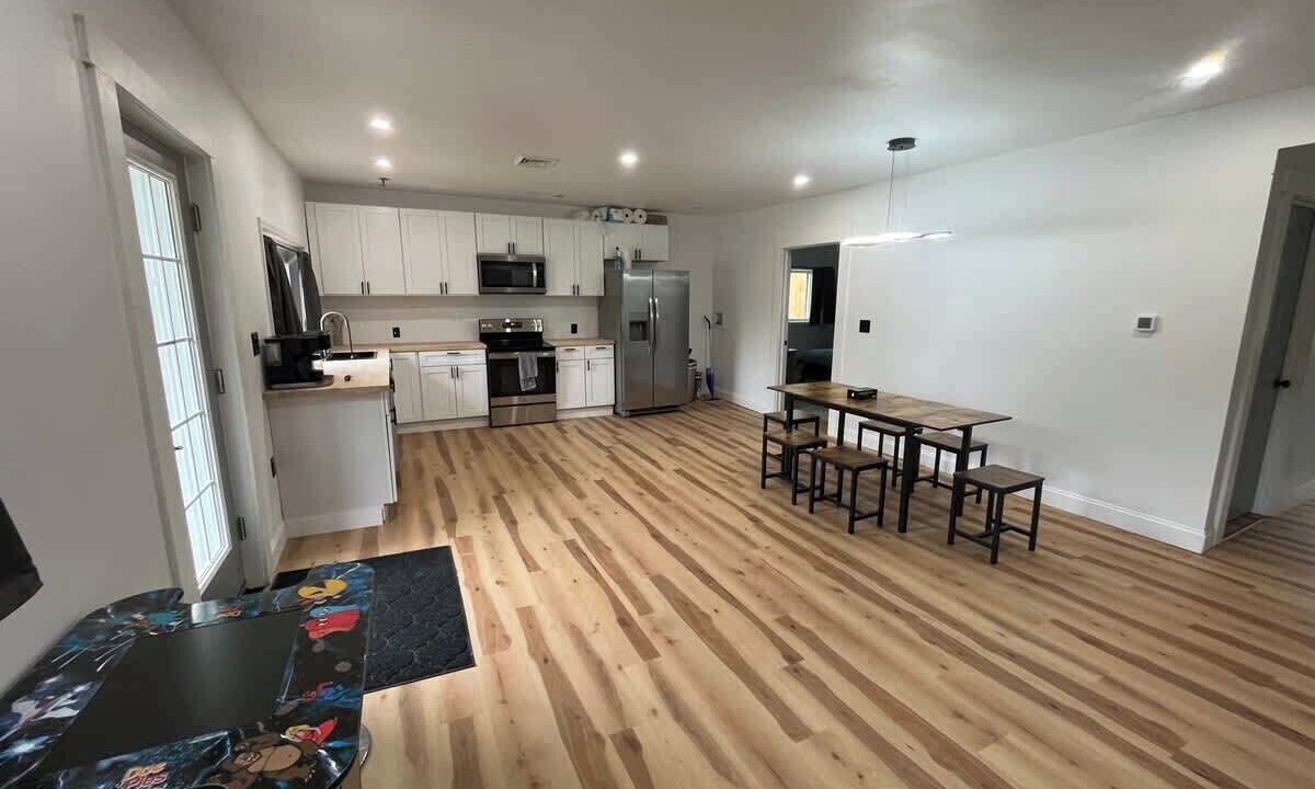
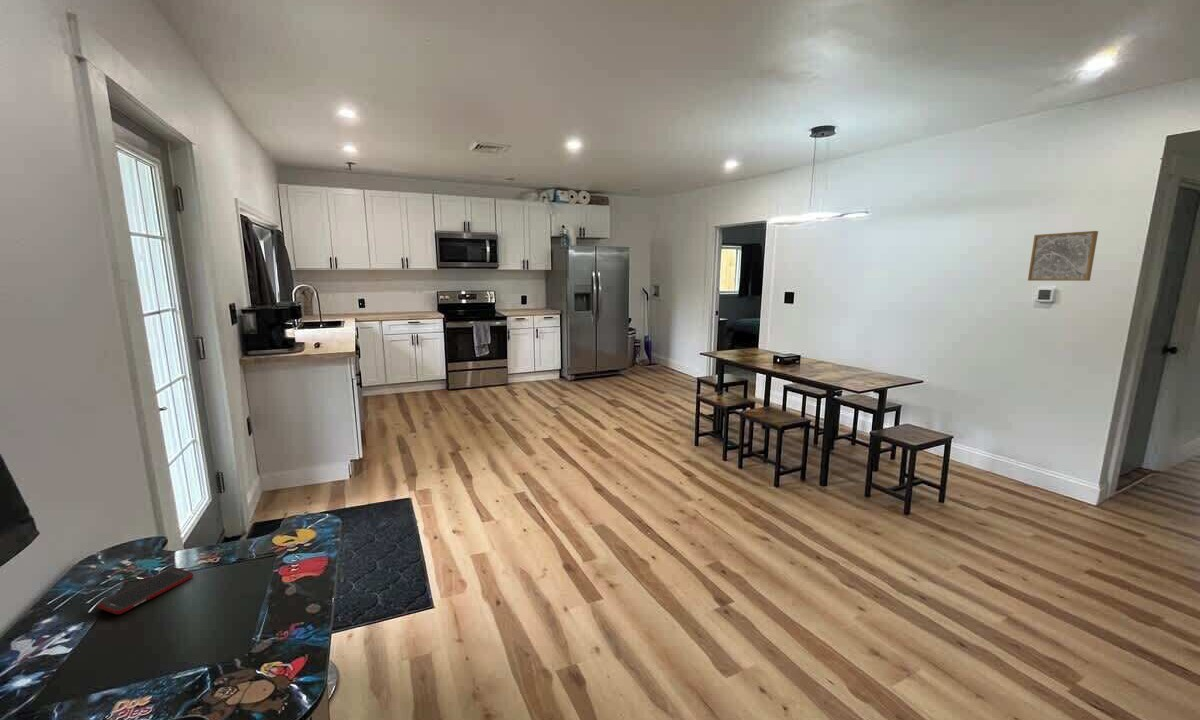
+ wall art (1061, 257)
+ cell phone (148, 589)
